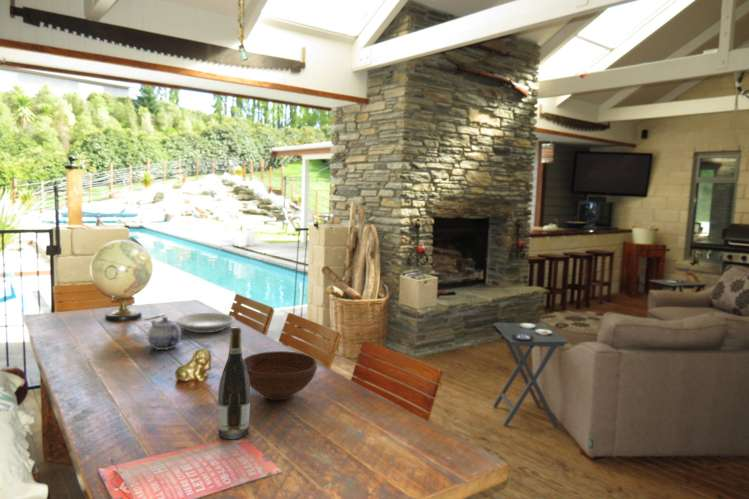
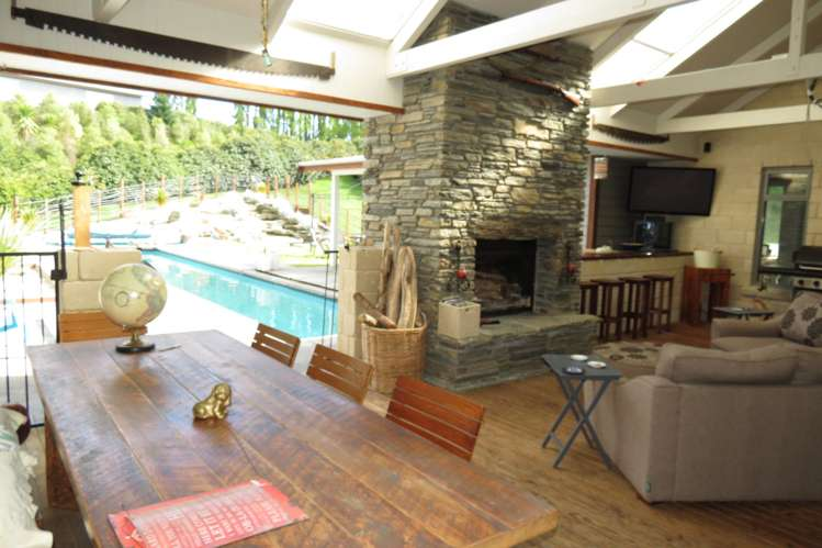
- bowl (279, 378)
- plate (205, 323)
- teapot (164, 331)
- wine bottle (234, 380)
